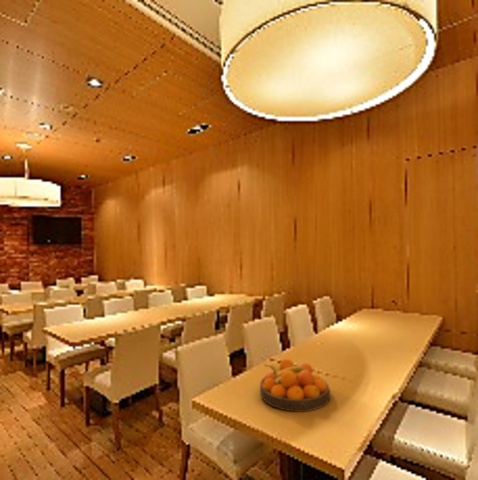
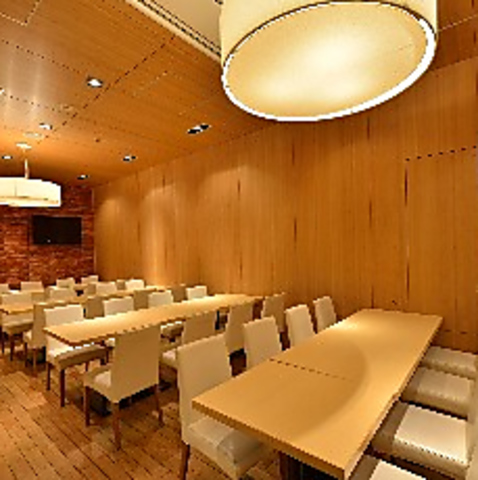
- fruit bowl (294, 379)
